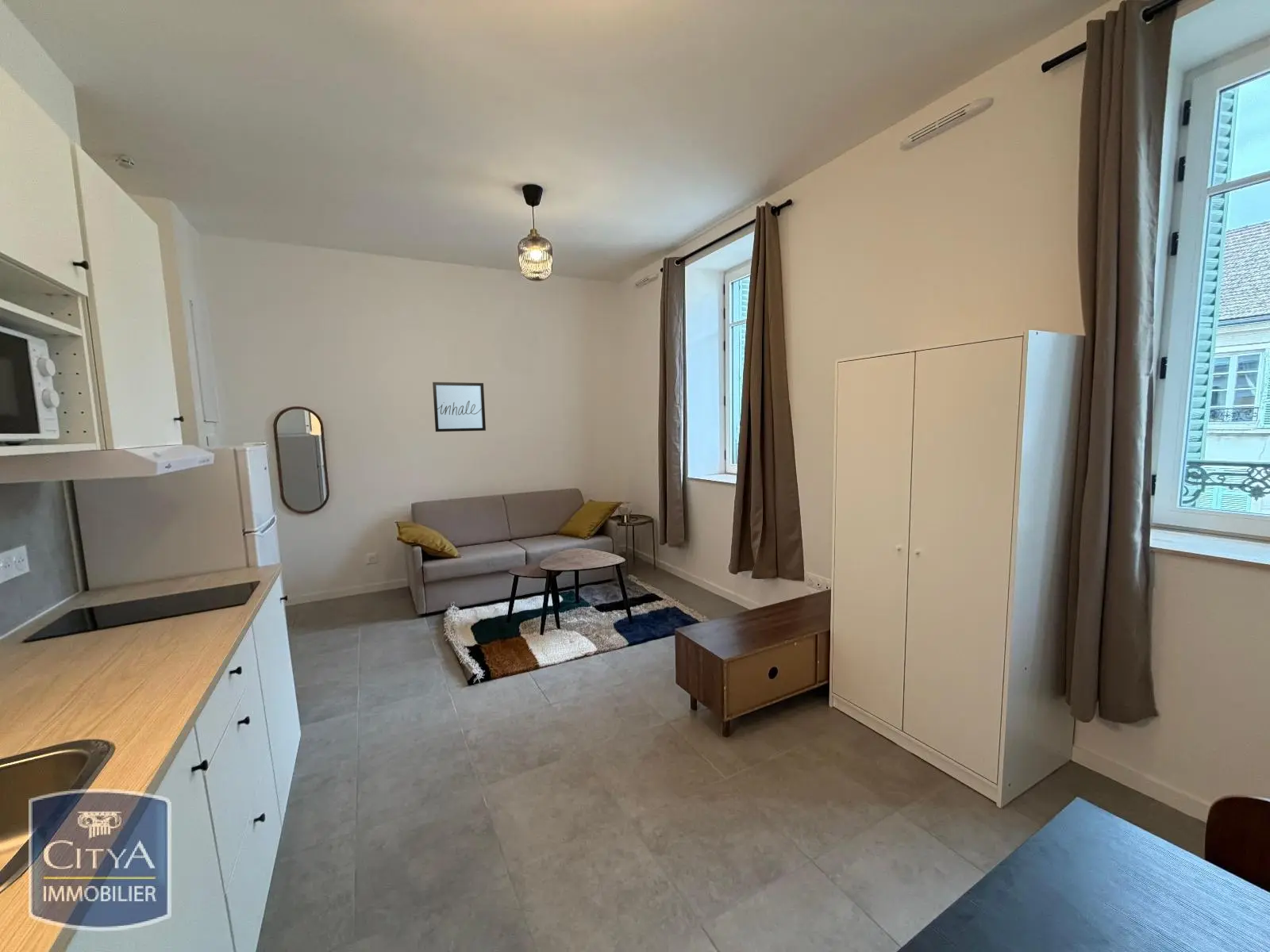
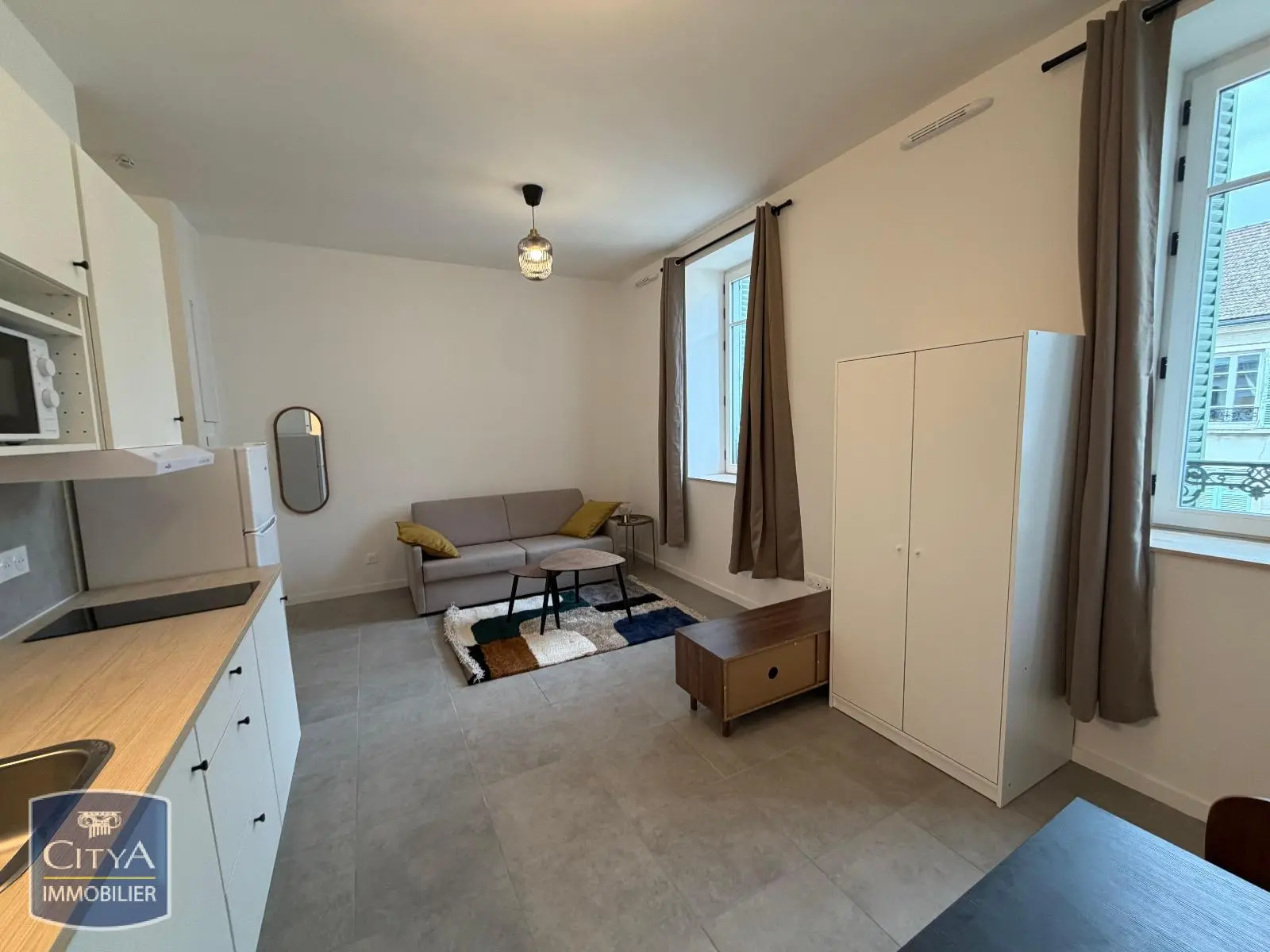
- wall art (460, 407)
